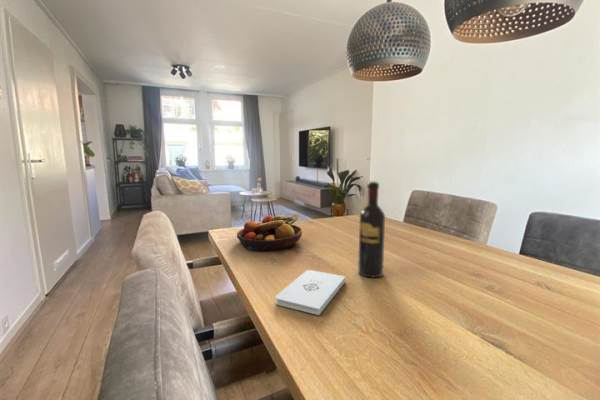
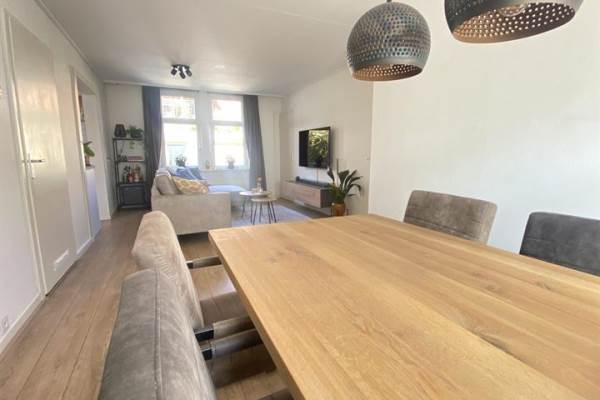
- notepad (312, 289)
- wine bottle (371, 228)
- fruit bowl (270, 228)
